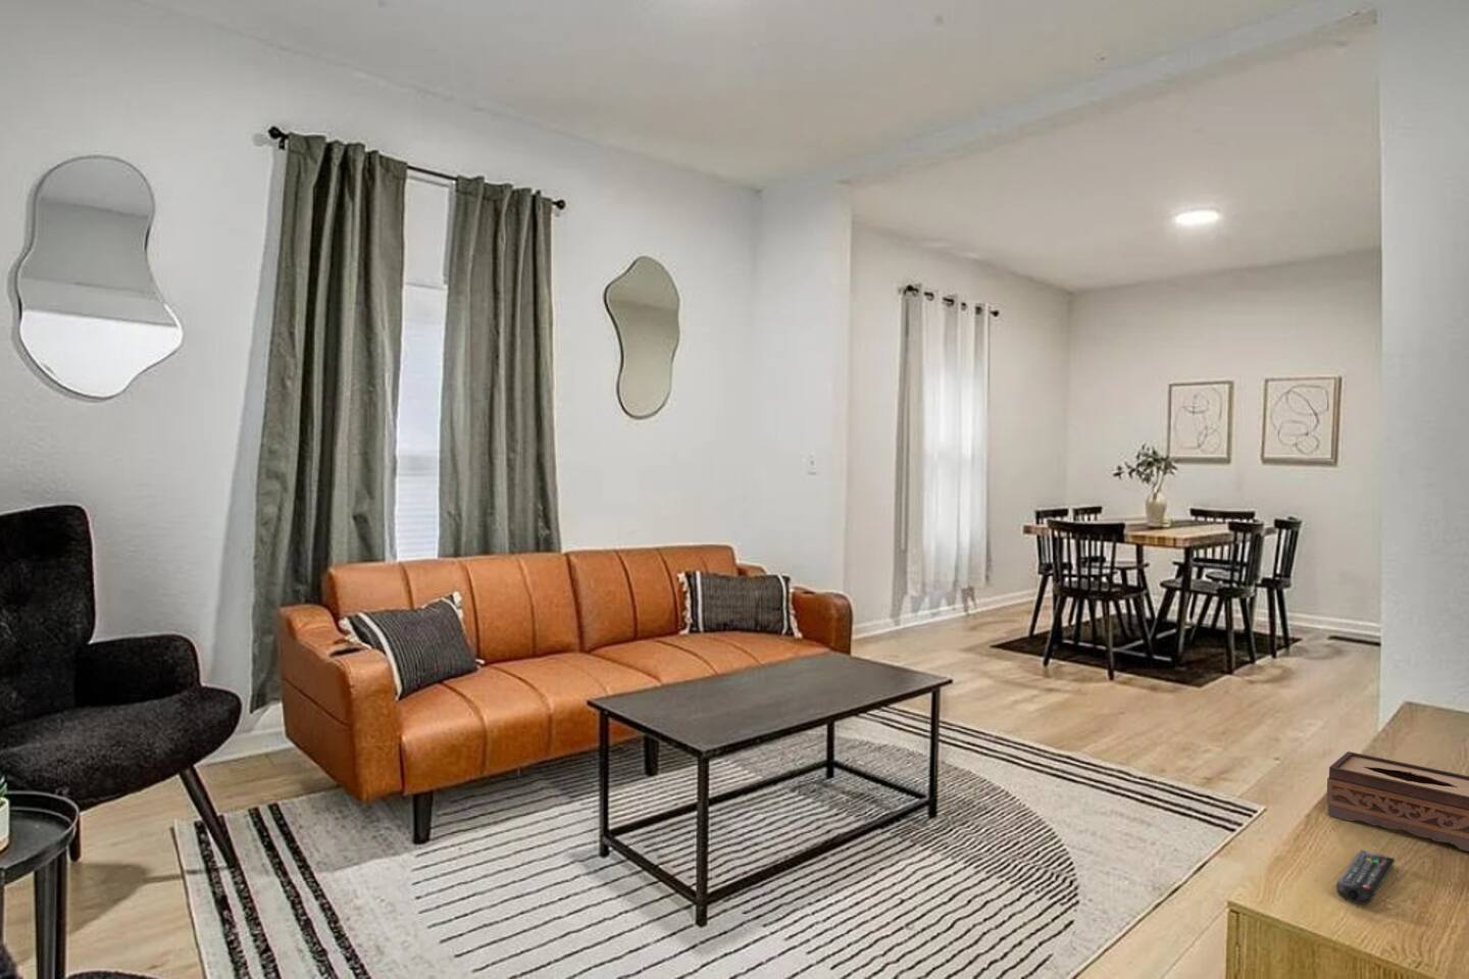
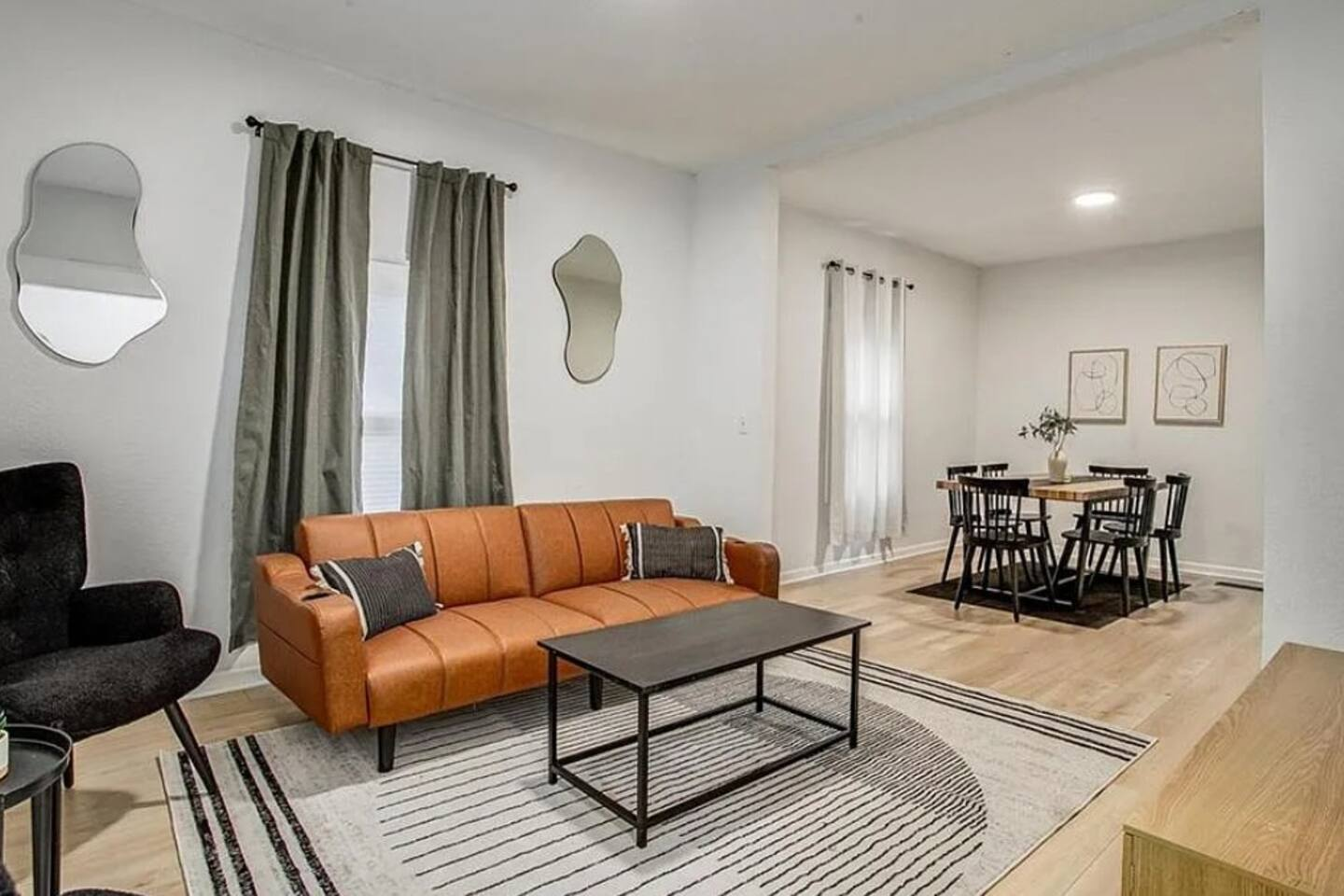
- remote control (1366, 874)
- tissue box (1412, 799)
